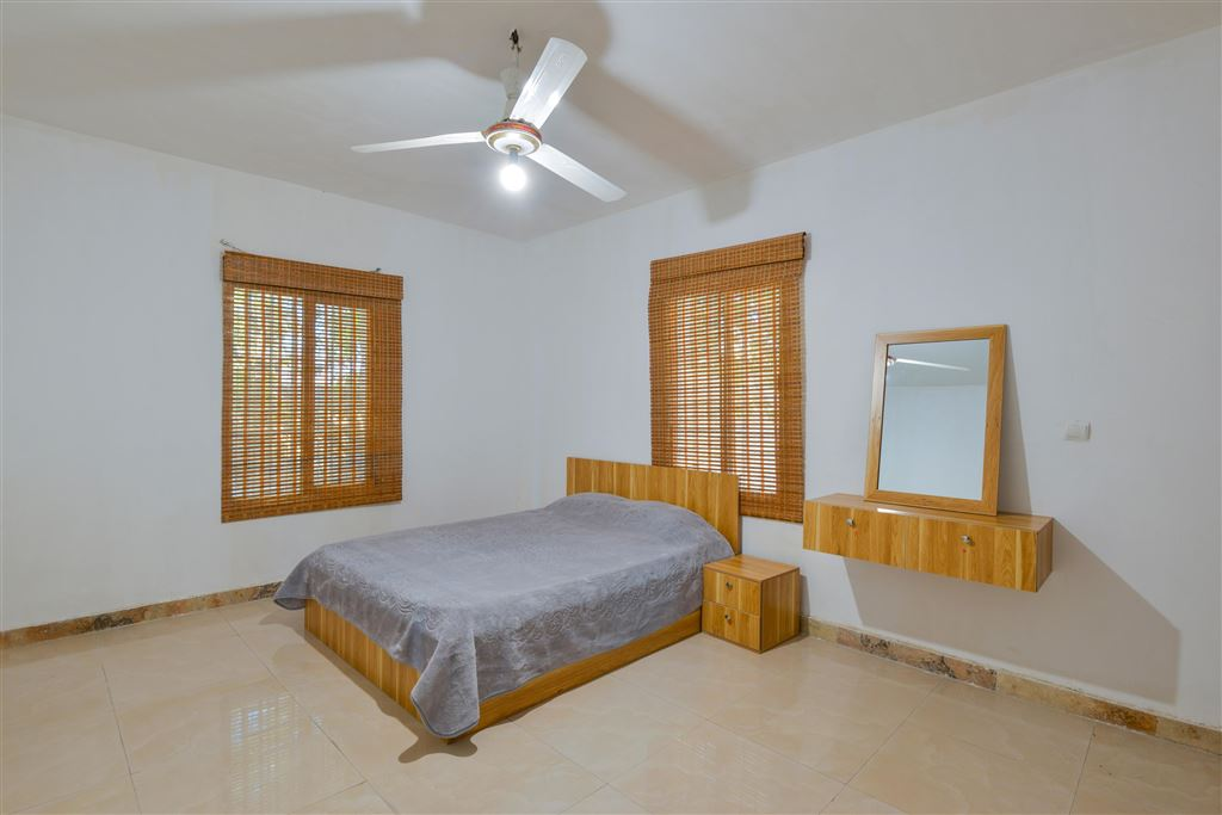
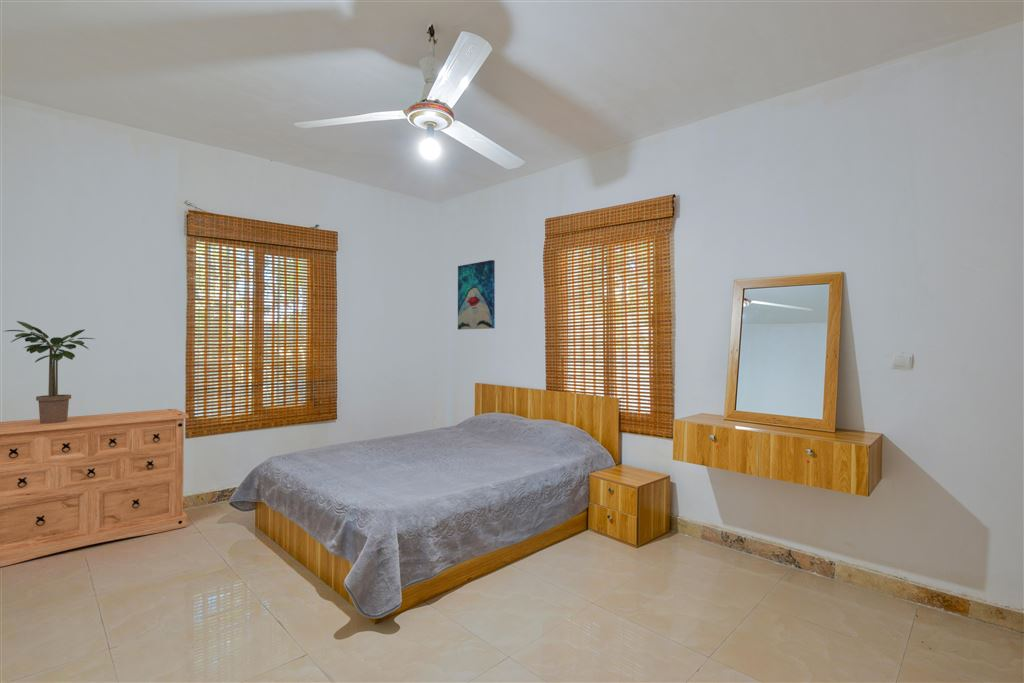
+ wall art (475, 296)
+ dresser (87, 478)
+ potted plant (50, 371)
